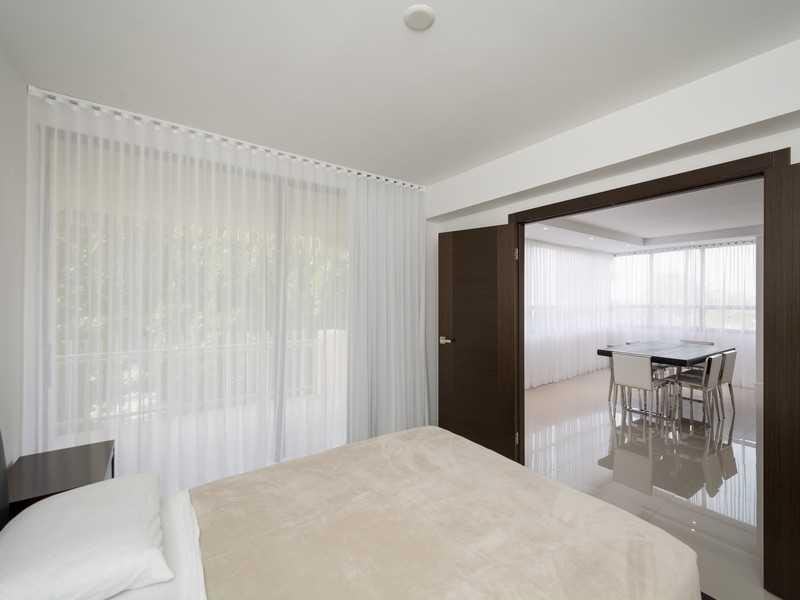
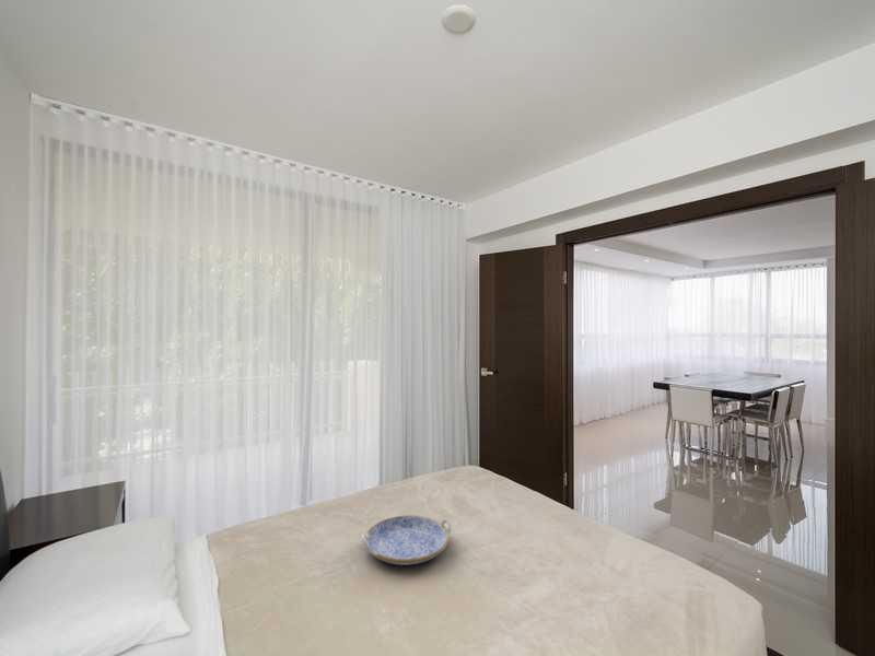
+ serving tray (407, 537)
